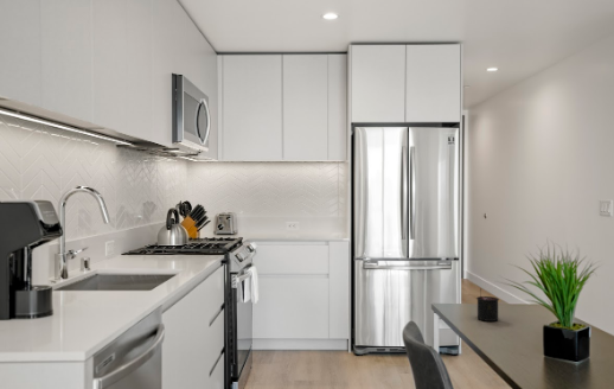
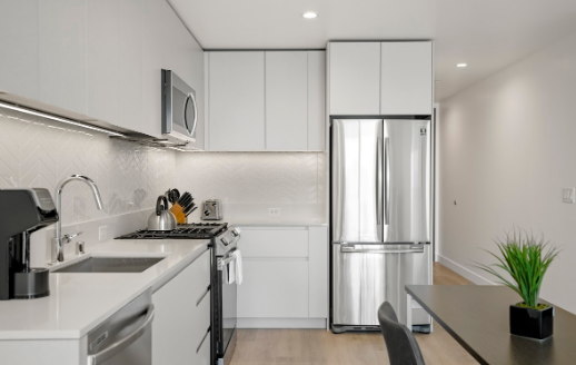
- candle (487, 304)
